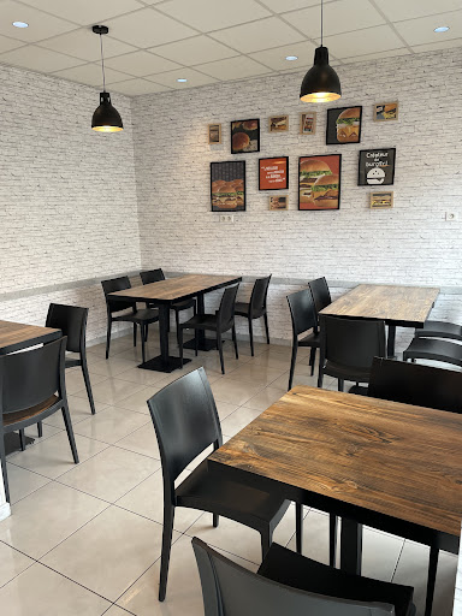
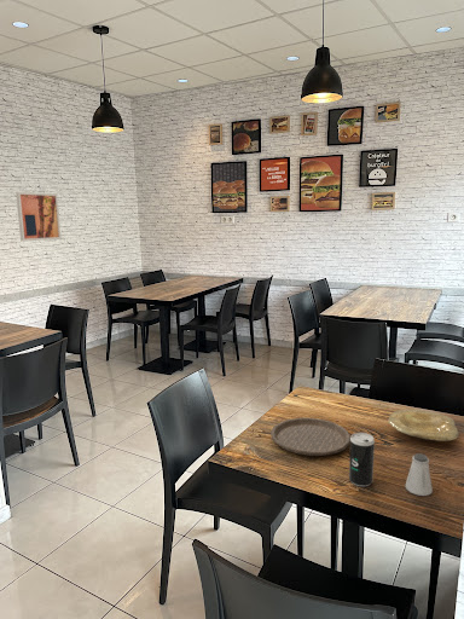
+ wall art (39, 216)
+ saltshaker (419, 472)
+ beverage can (361, 458)
+ plate (309, 436)
+ plate (422, 426)
